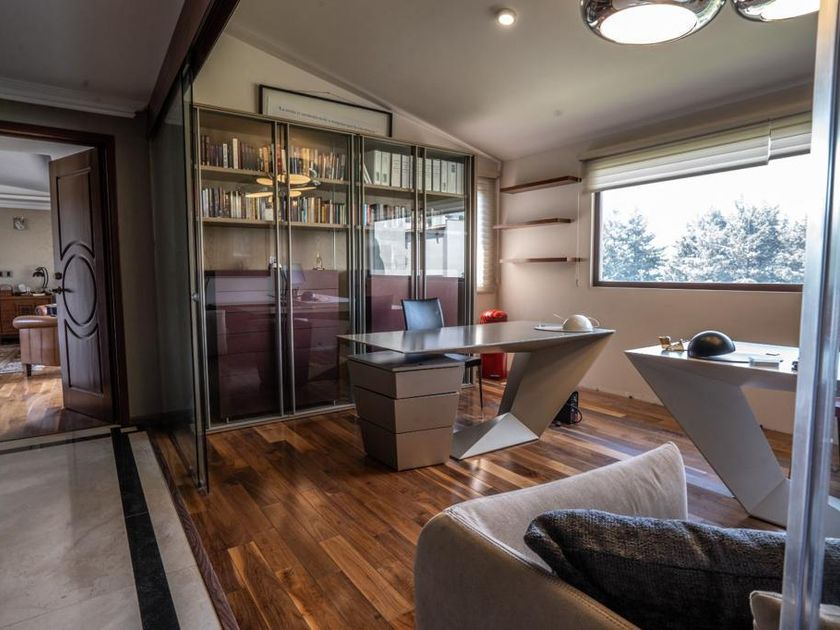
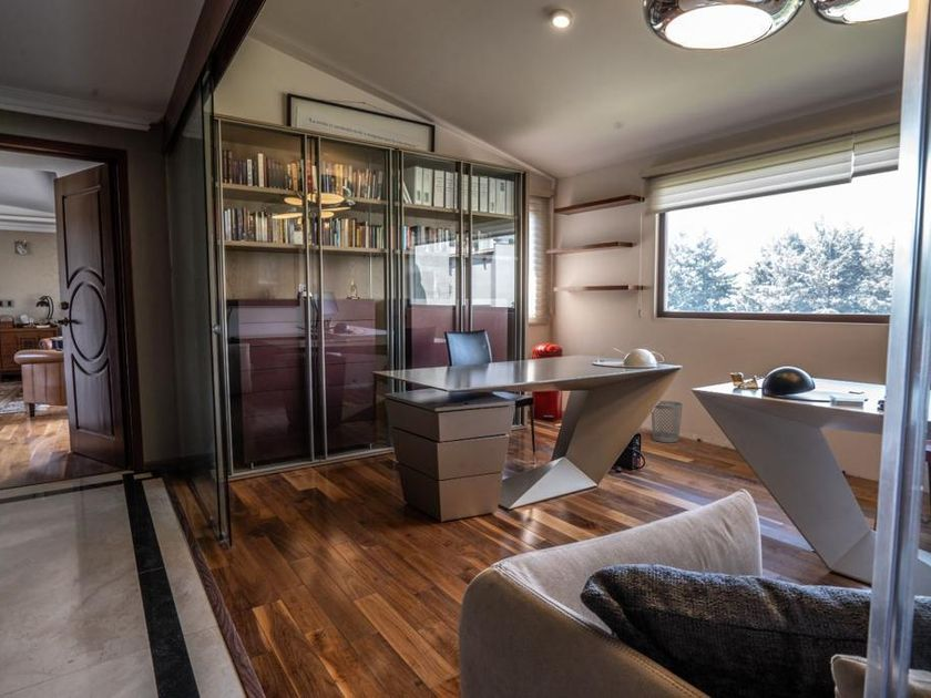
+ wastebasket (666, 421)
